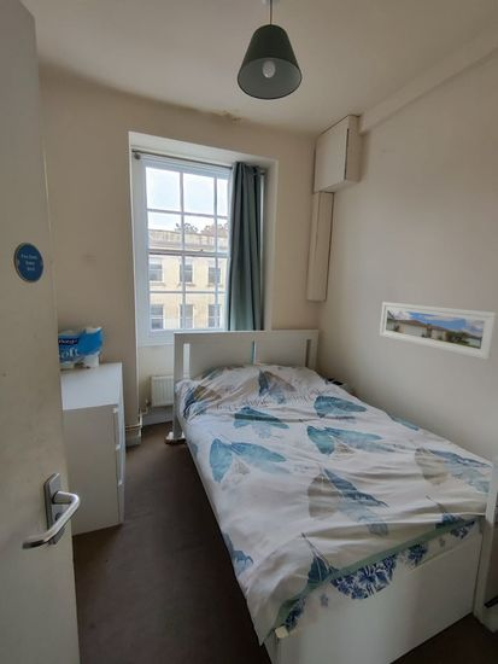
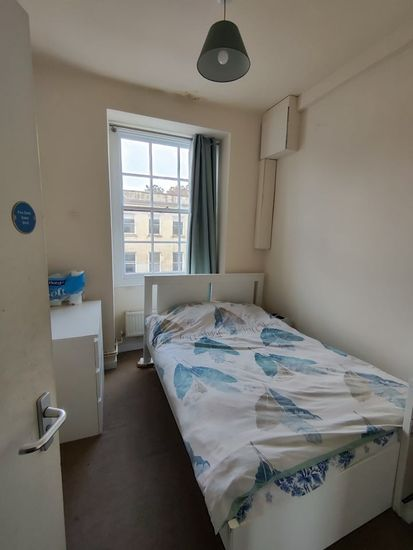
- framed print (427, 326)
